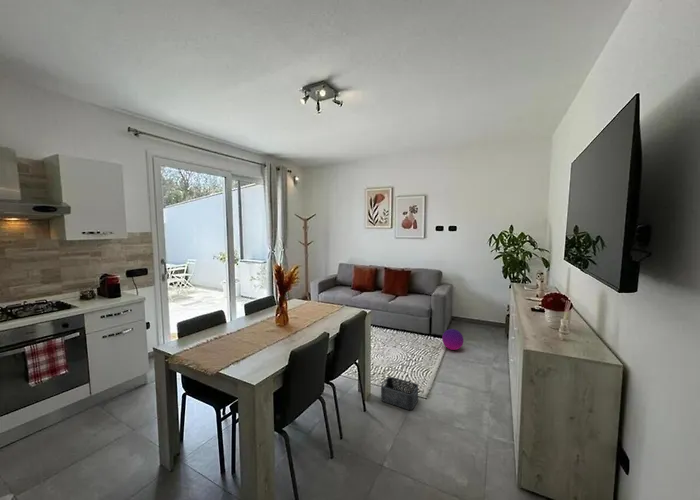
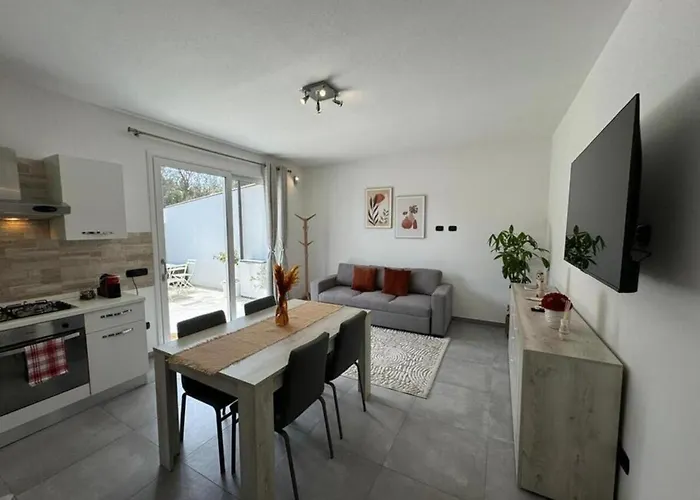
- ball (452, 339)
- storage bin (399, 392)
